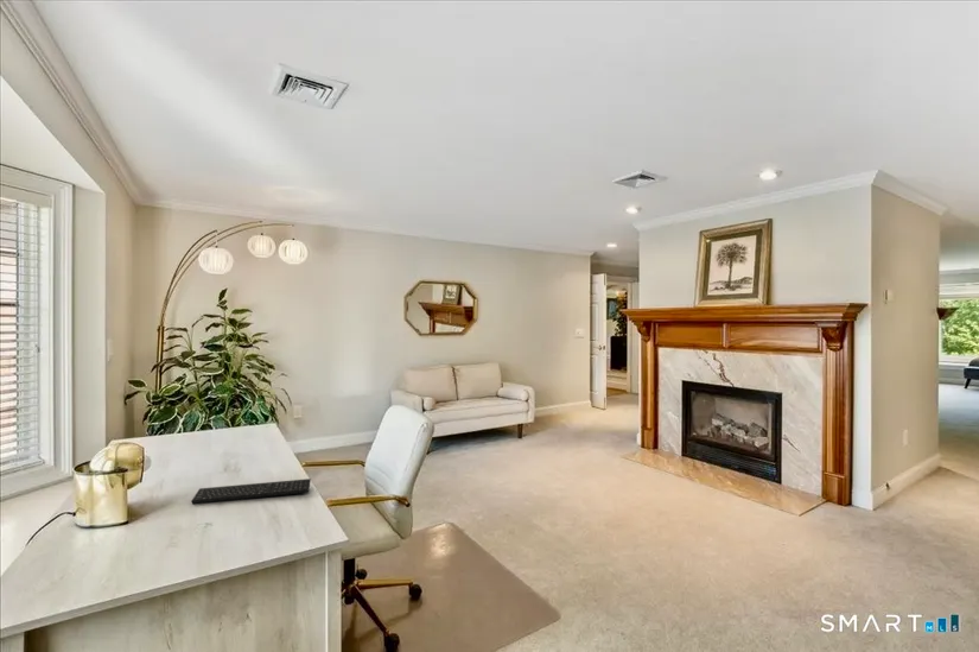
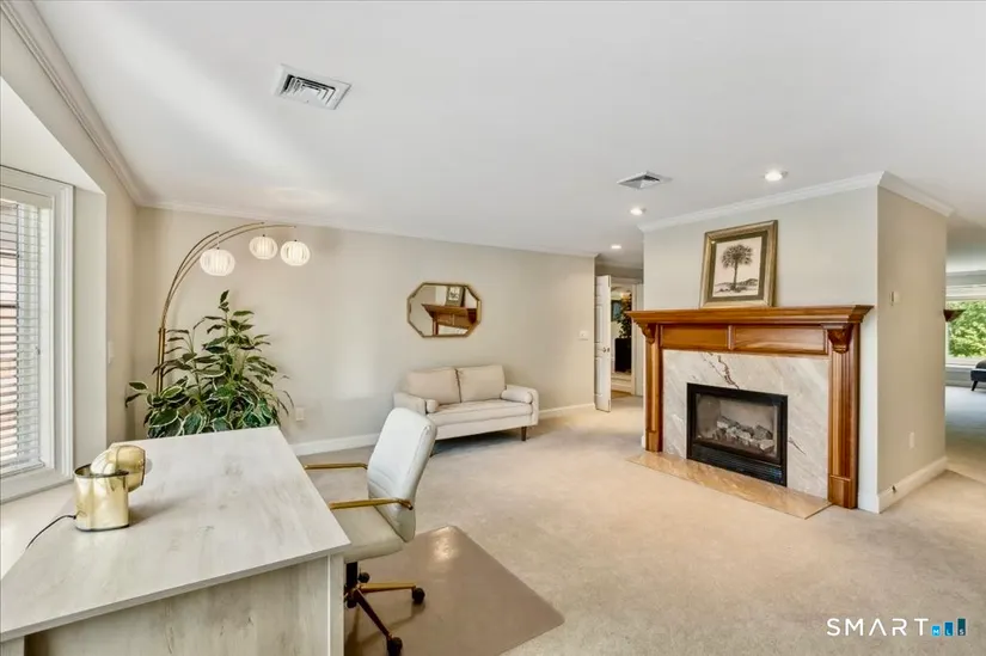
- keyboard (254, 490)
